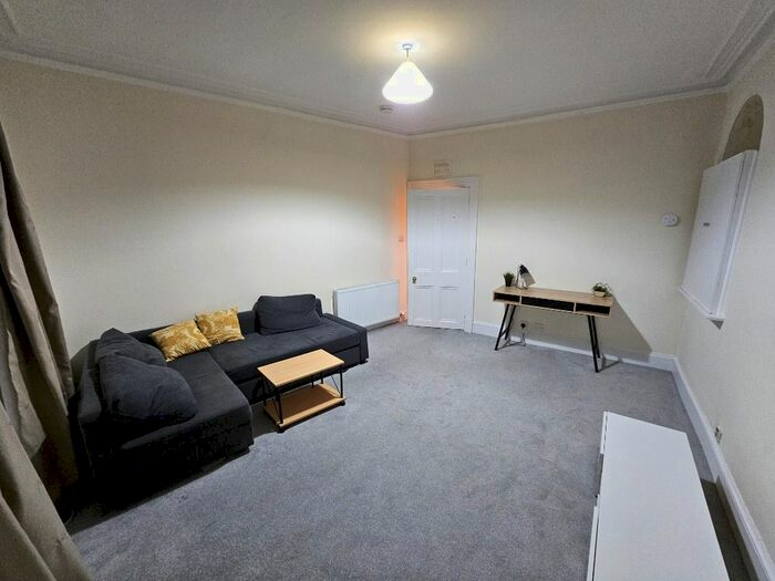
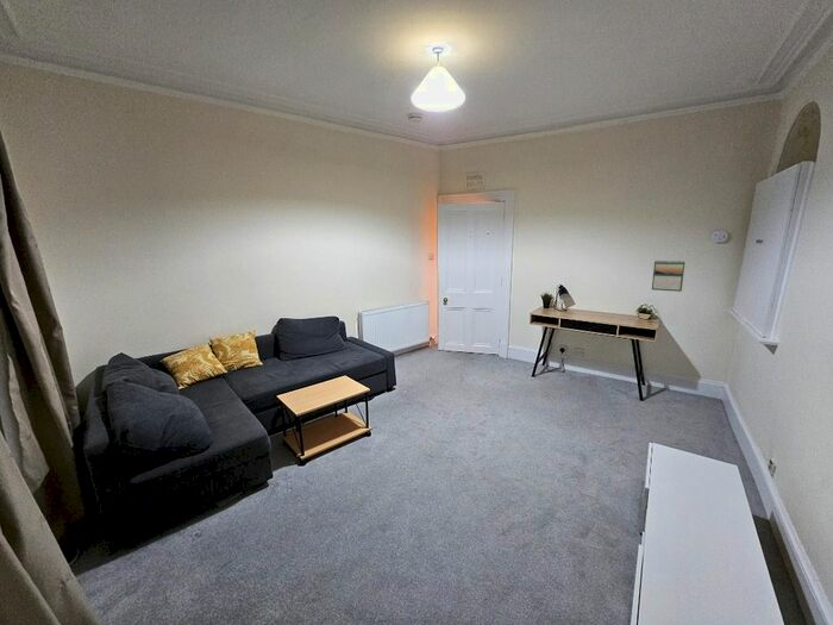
+ calendar (668, 275)
